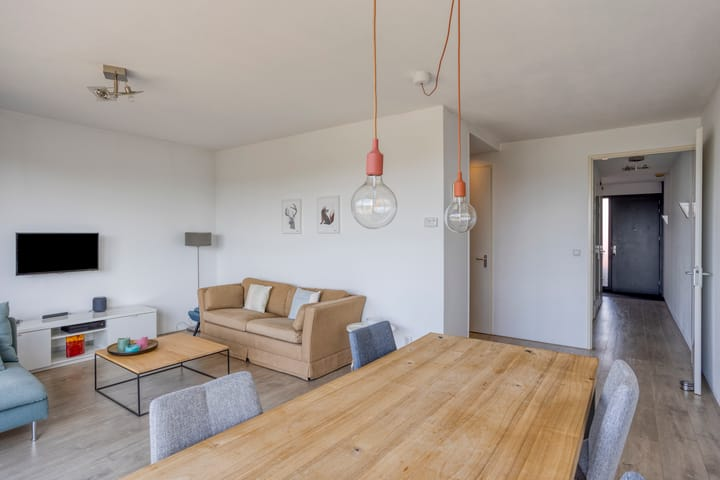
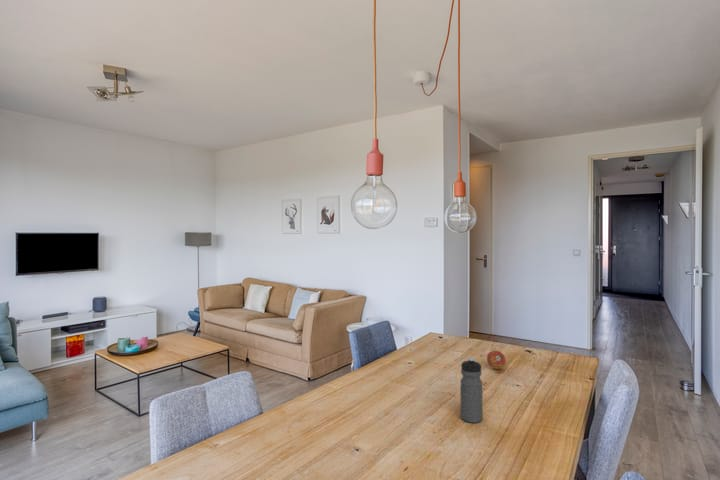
+ fruit (496, 360)
+ water bottle (471, 388)
